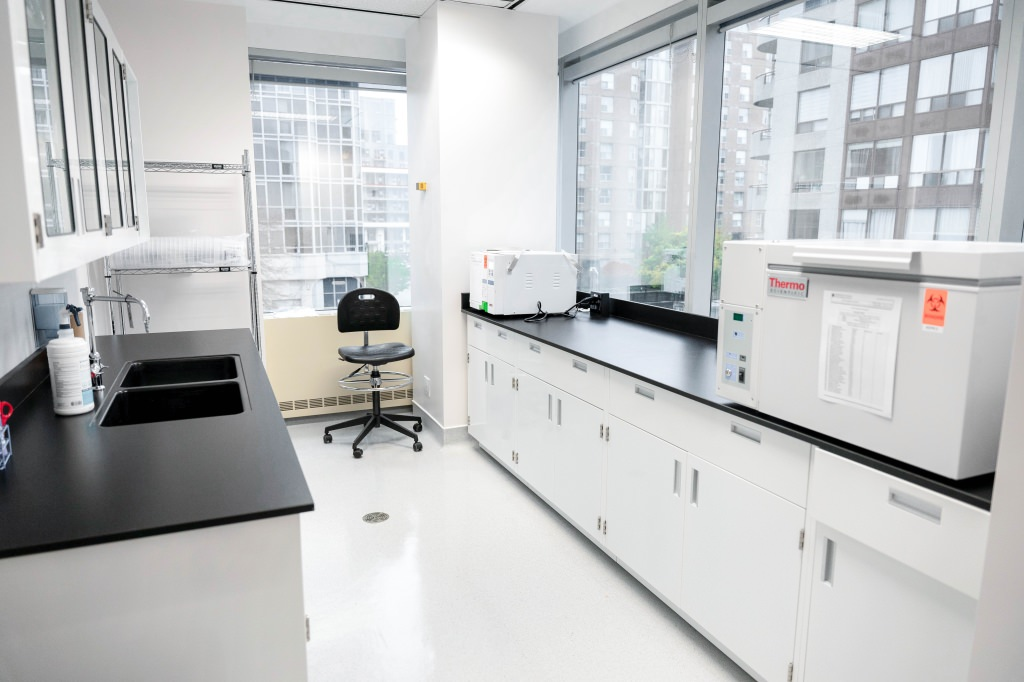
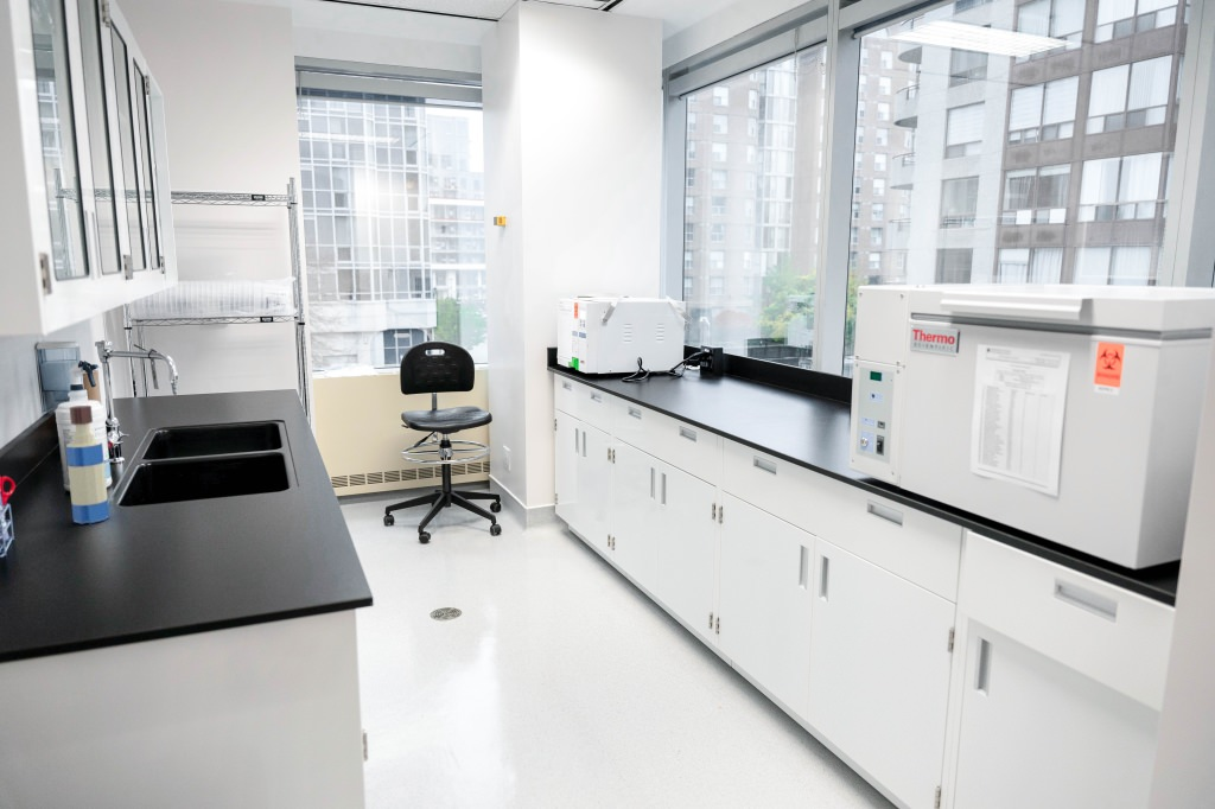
+ tequila bottle (85, 463)
